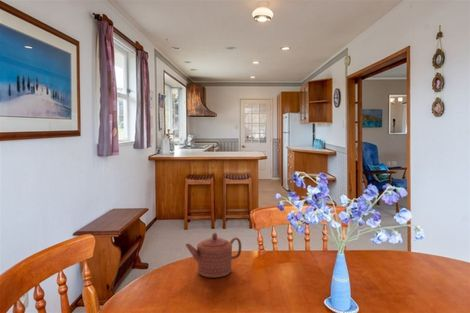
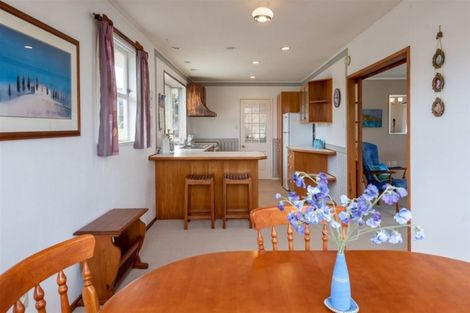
- teapot (214, 251)
